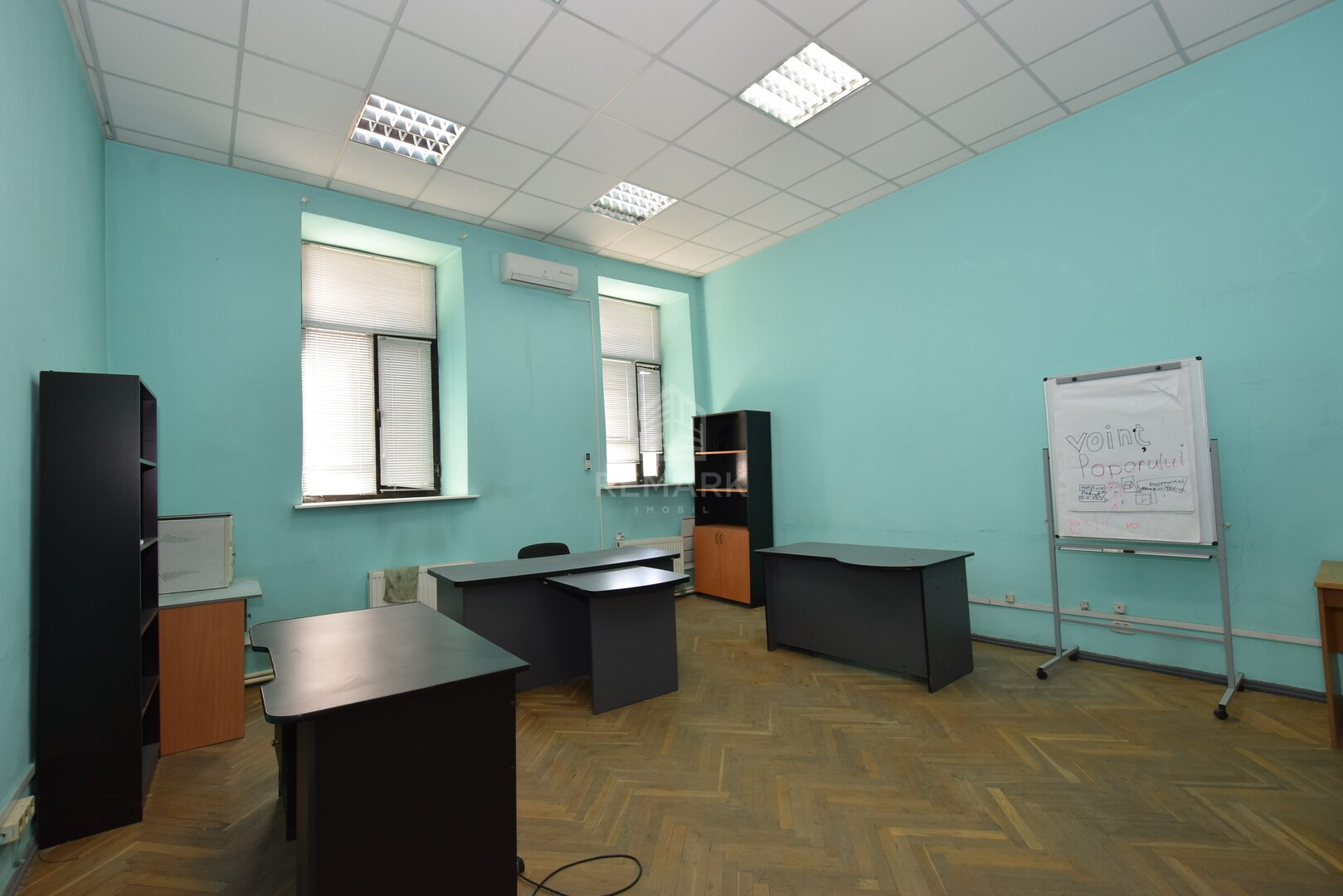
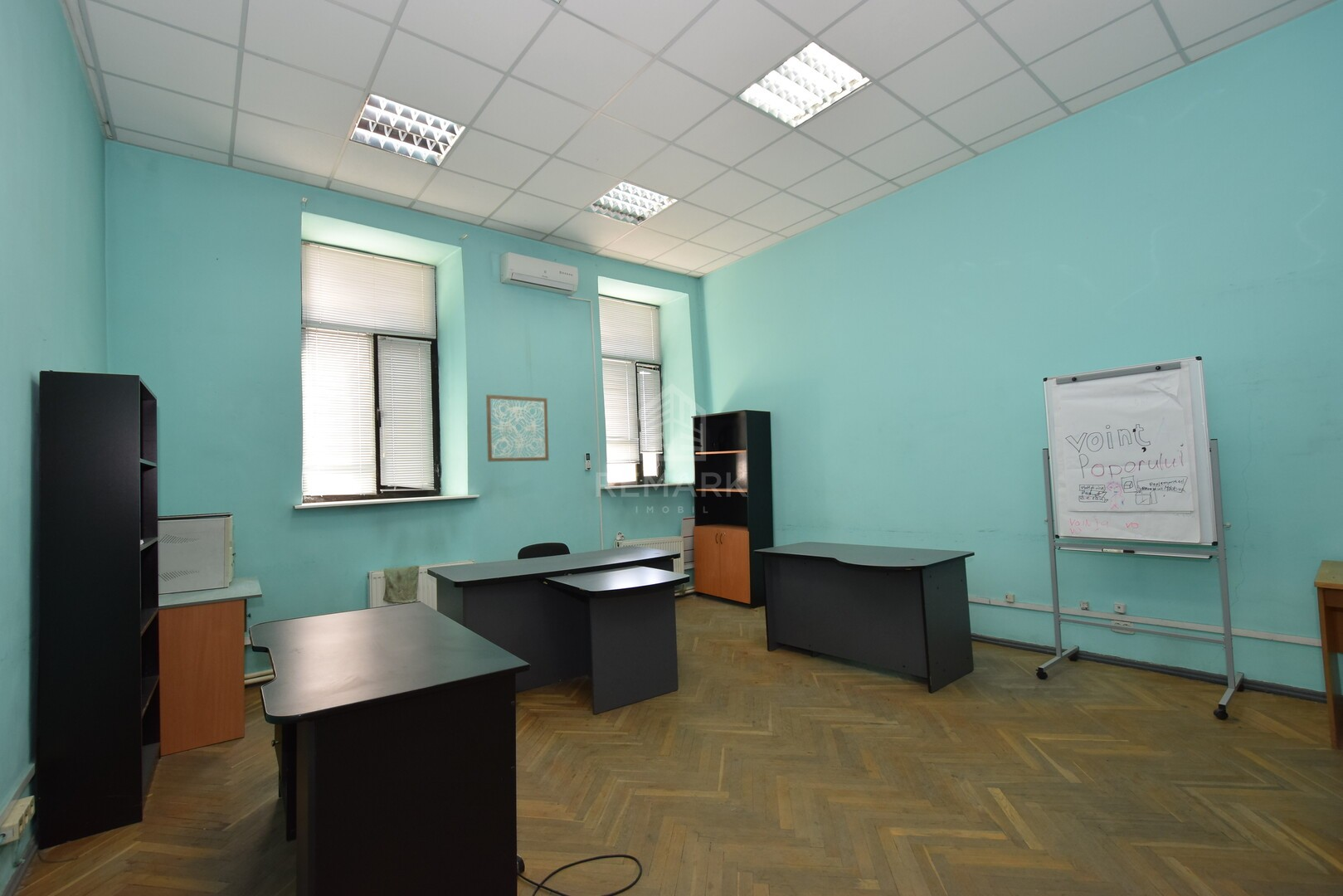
+ wall art (516, 429)
